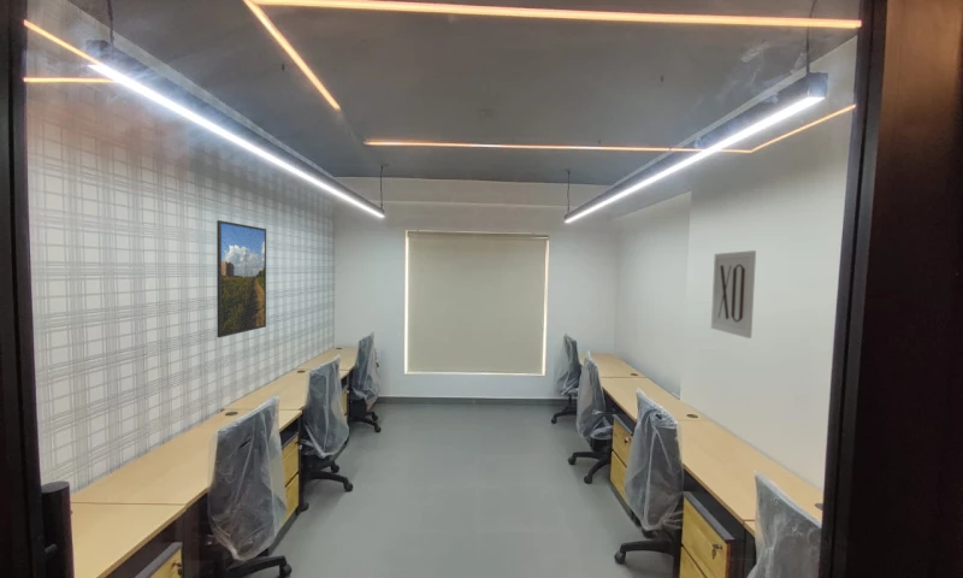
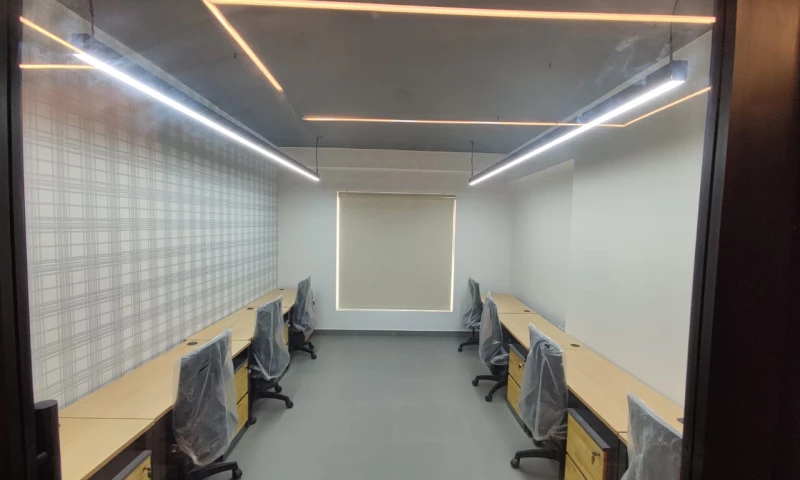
- wall art (731, 293)
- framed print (243, 278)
